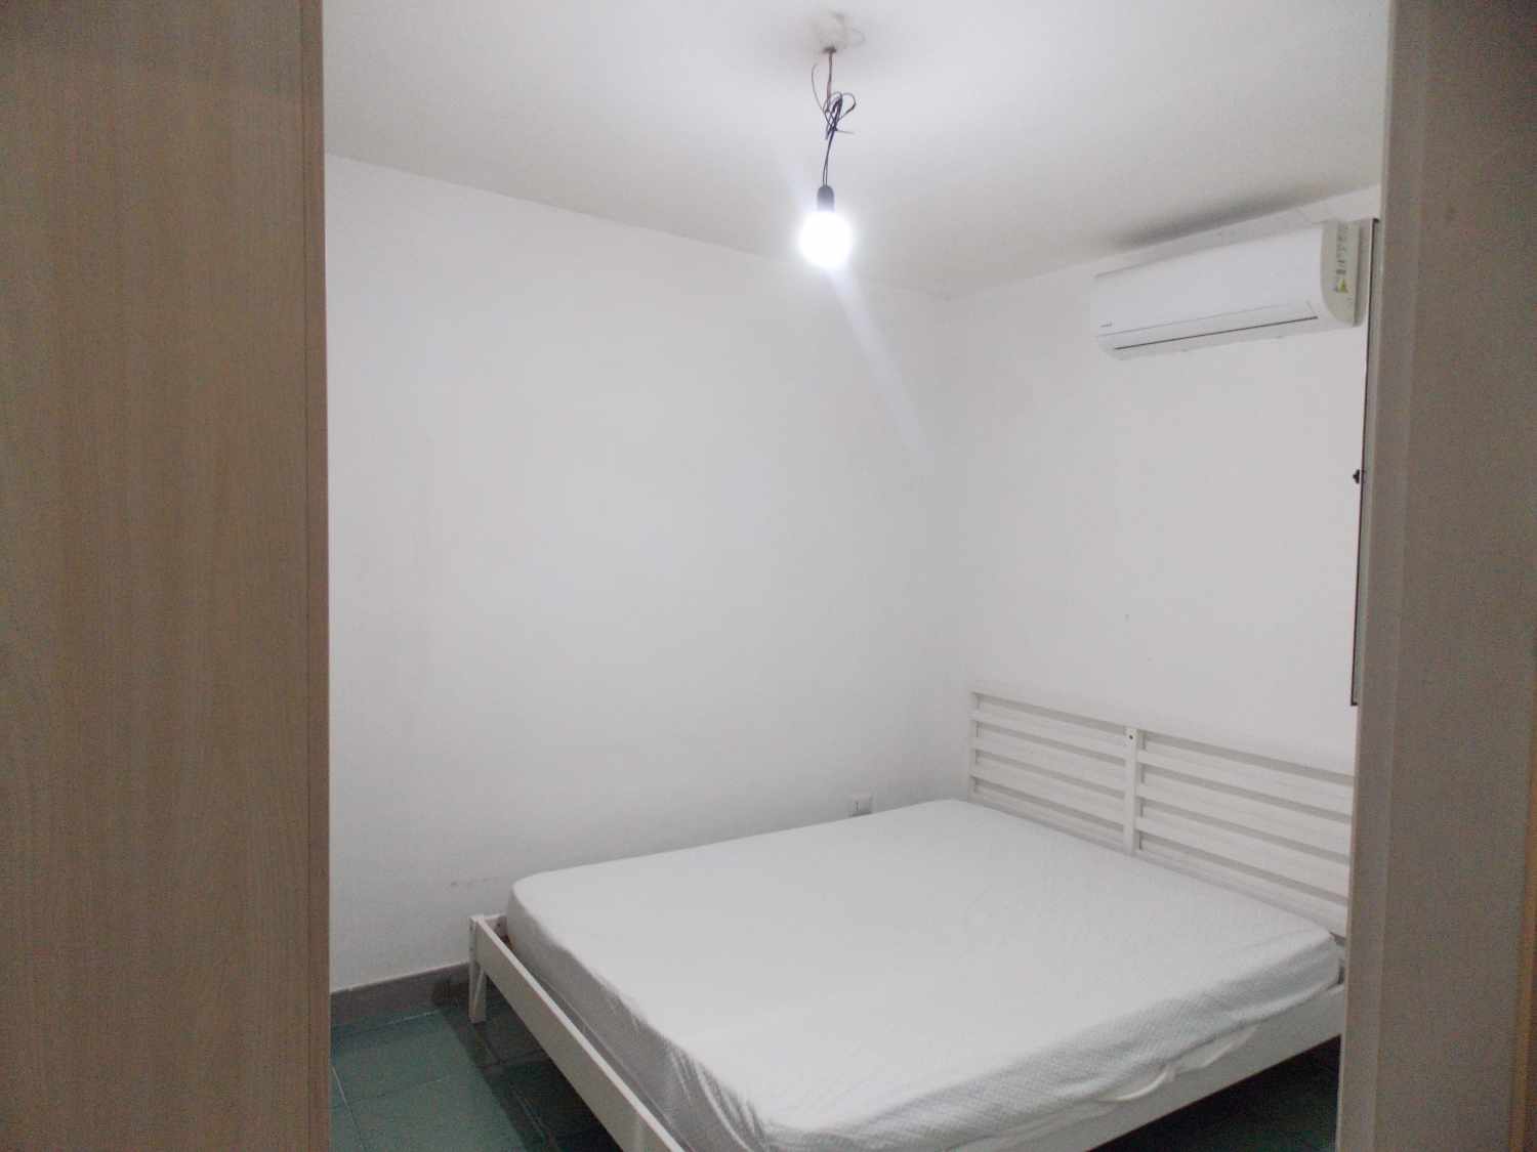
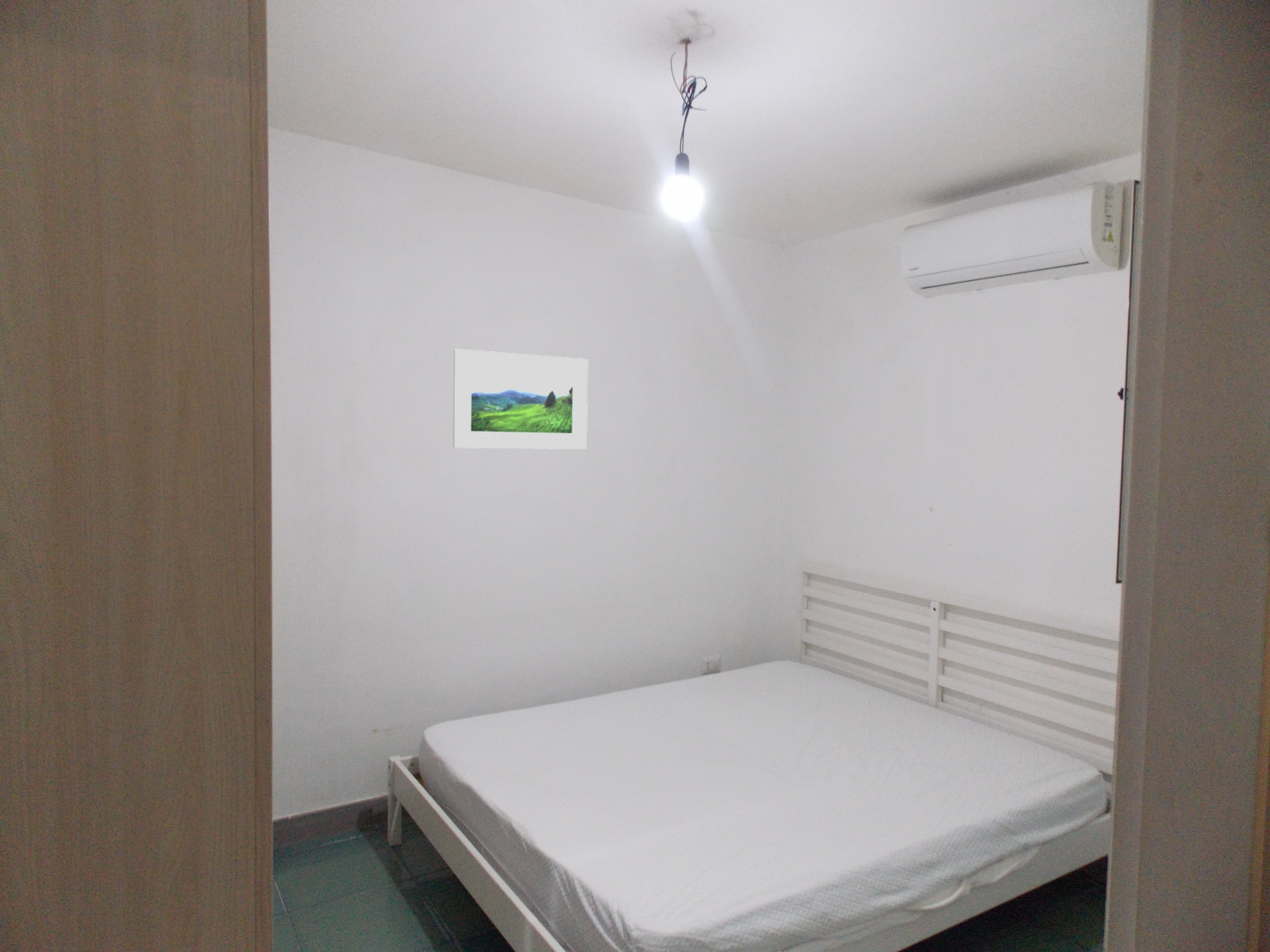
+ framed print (523, 401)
